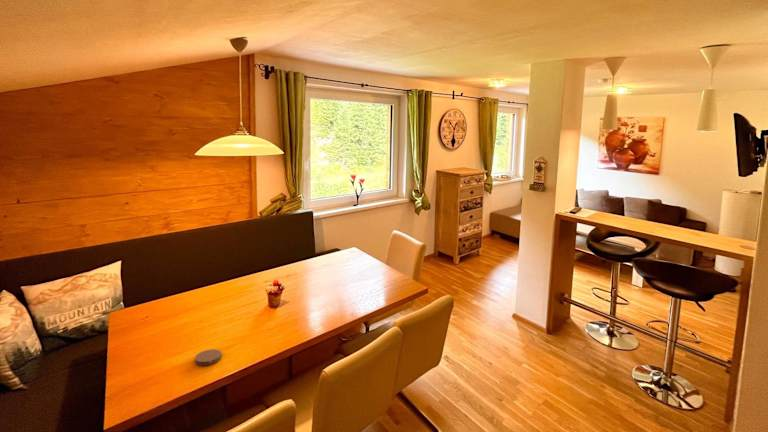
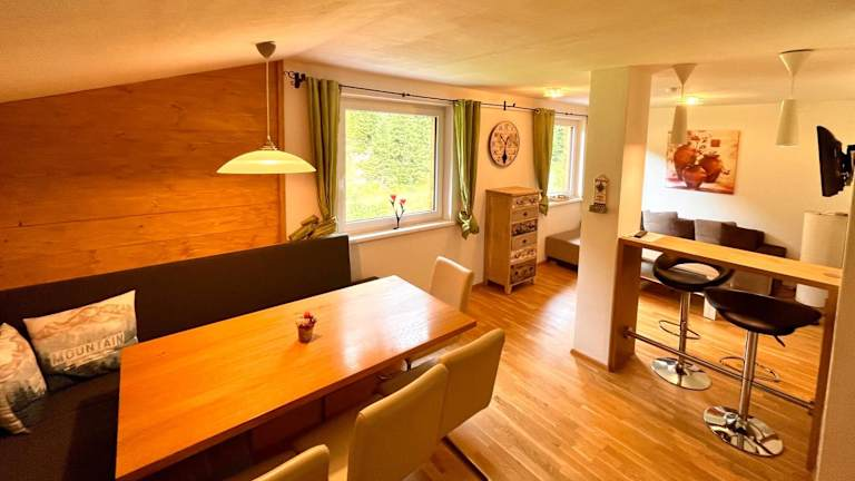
- coaster (208, 356)
